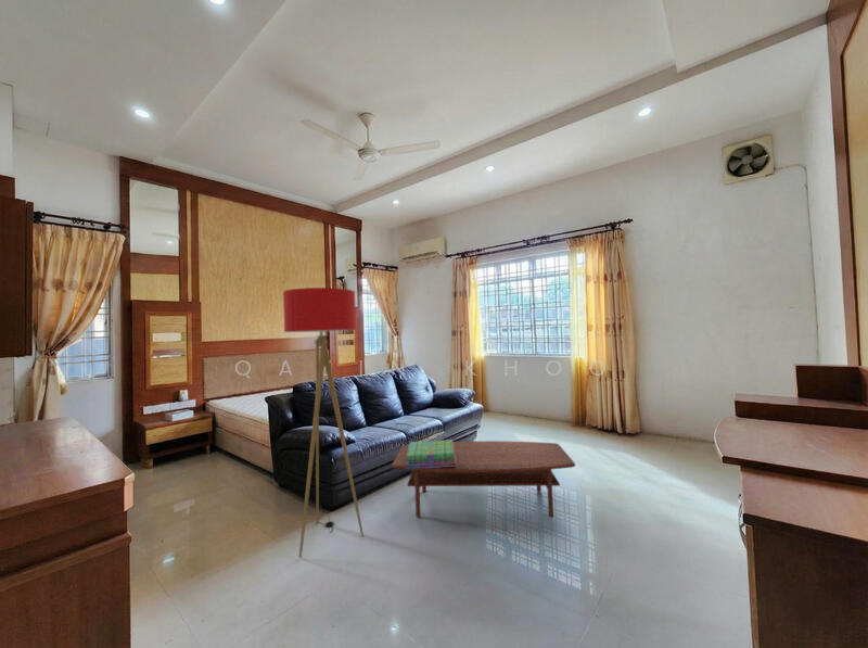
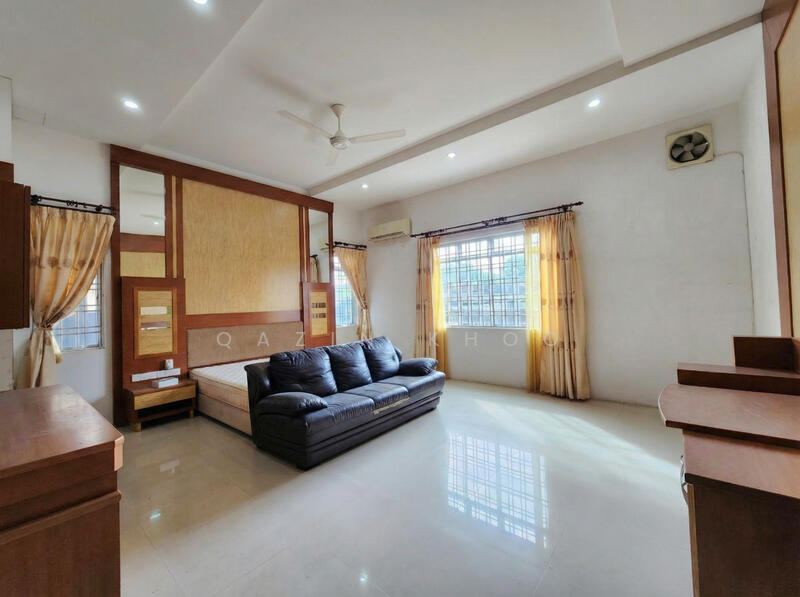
- floor lamp (324, 410)
- stack of books (431, 454)
- coffee table (481, 478)
